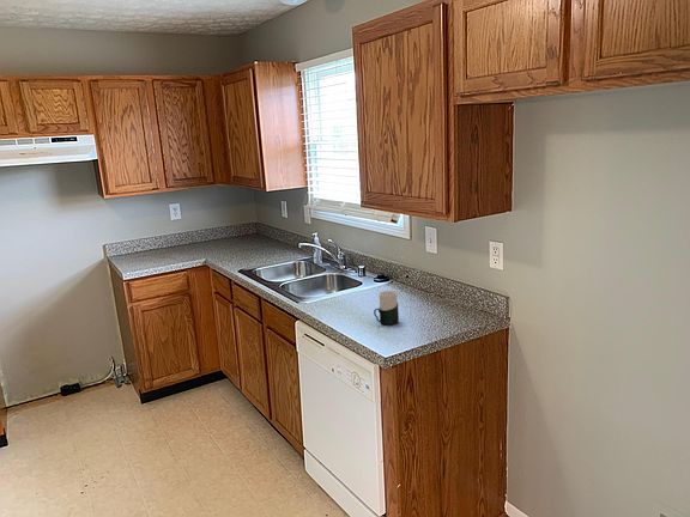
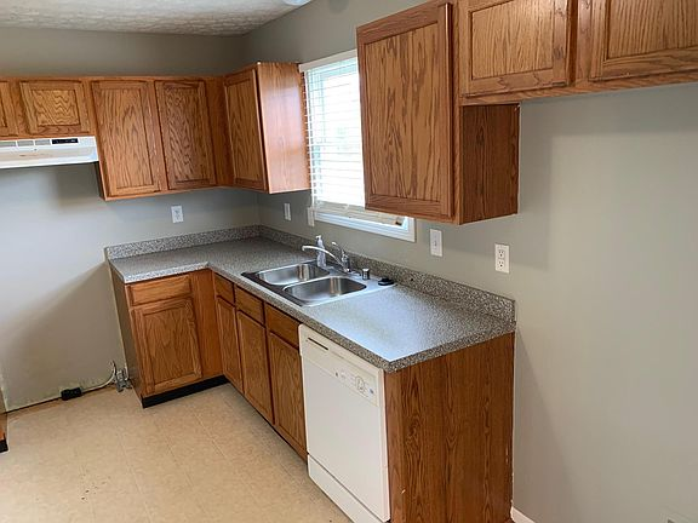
- cup (385, 308)
